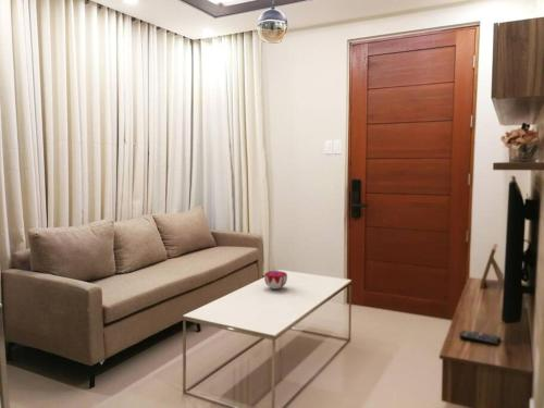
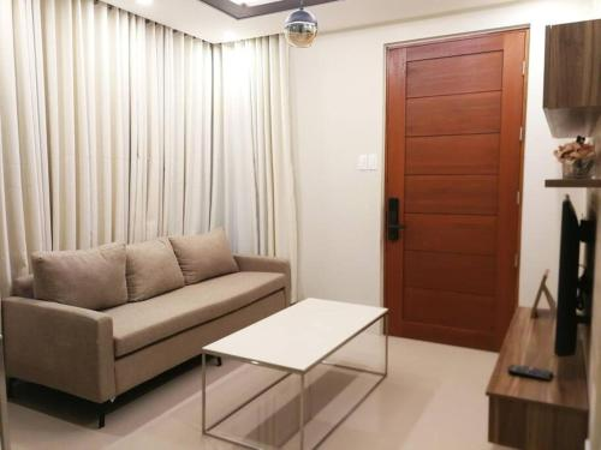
- decorative bowl (275, 281)
